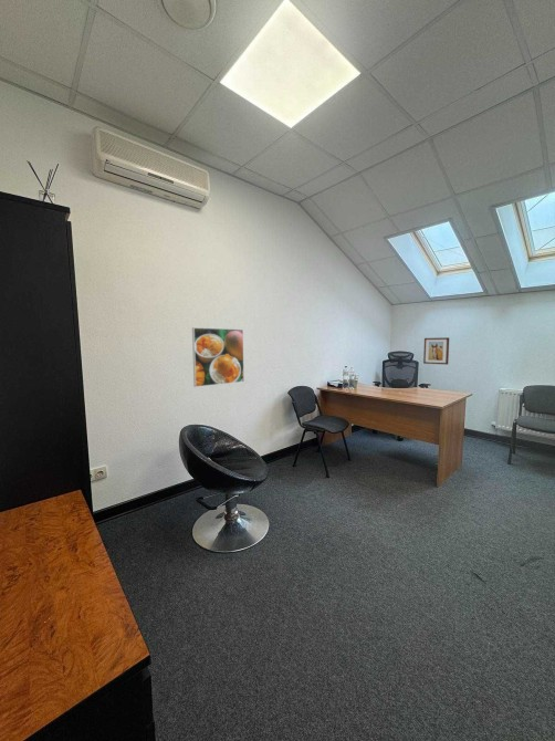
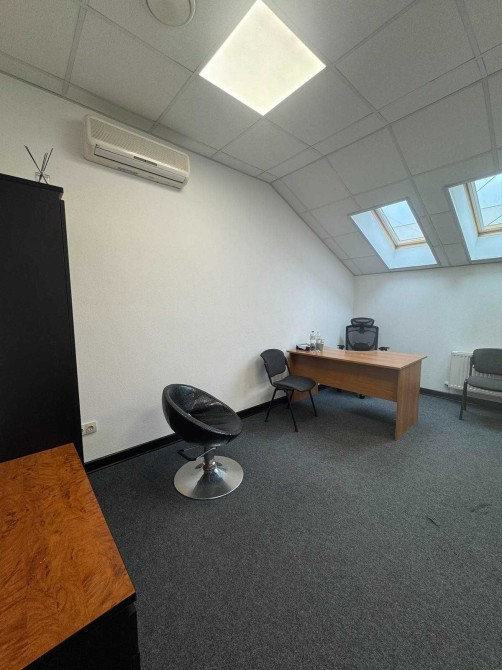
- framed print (219, 356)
- wall art (436, 351)
